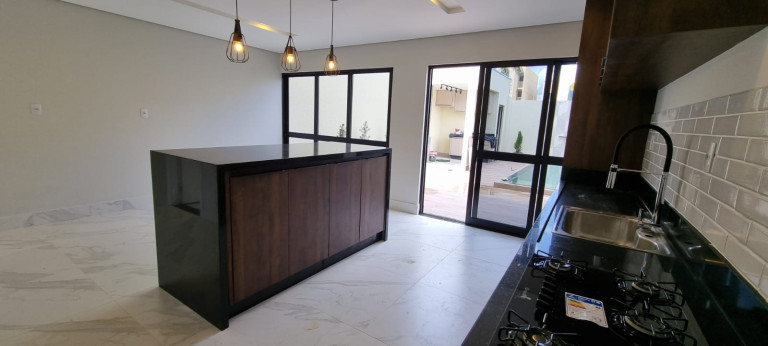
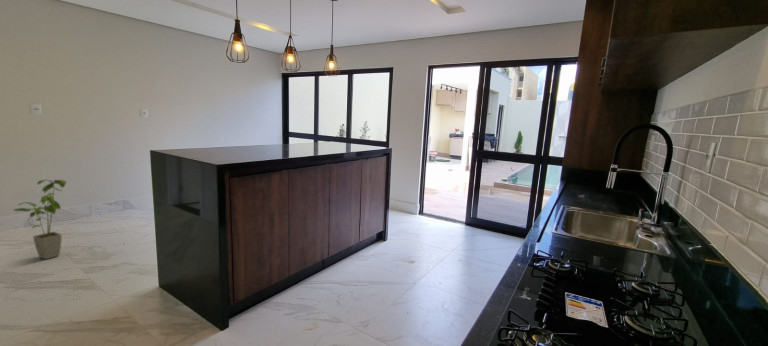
+ house plant (47, 217)
